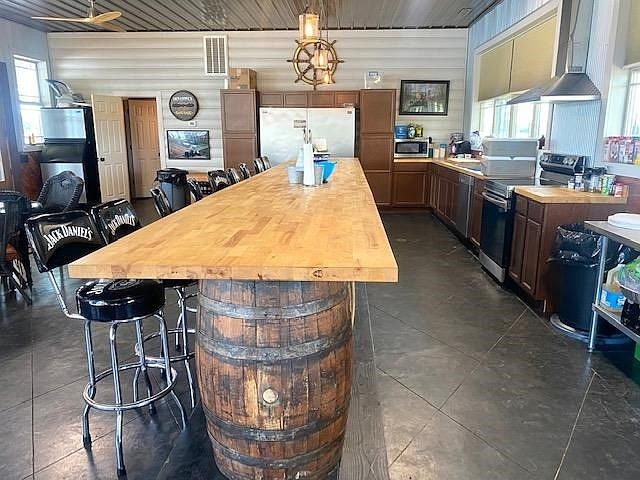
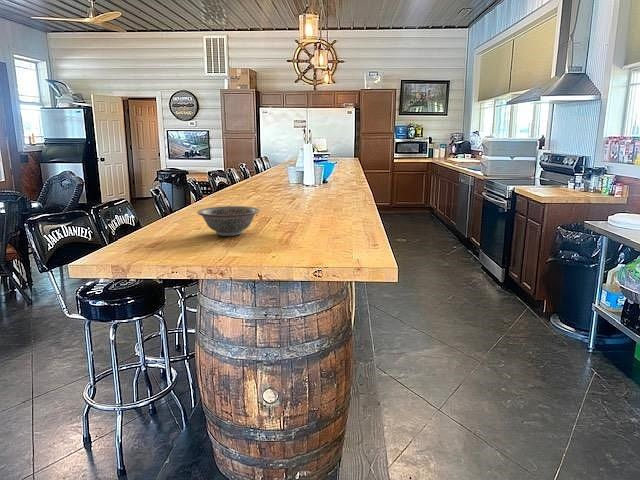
+ decorative bowl (229, 221)
